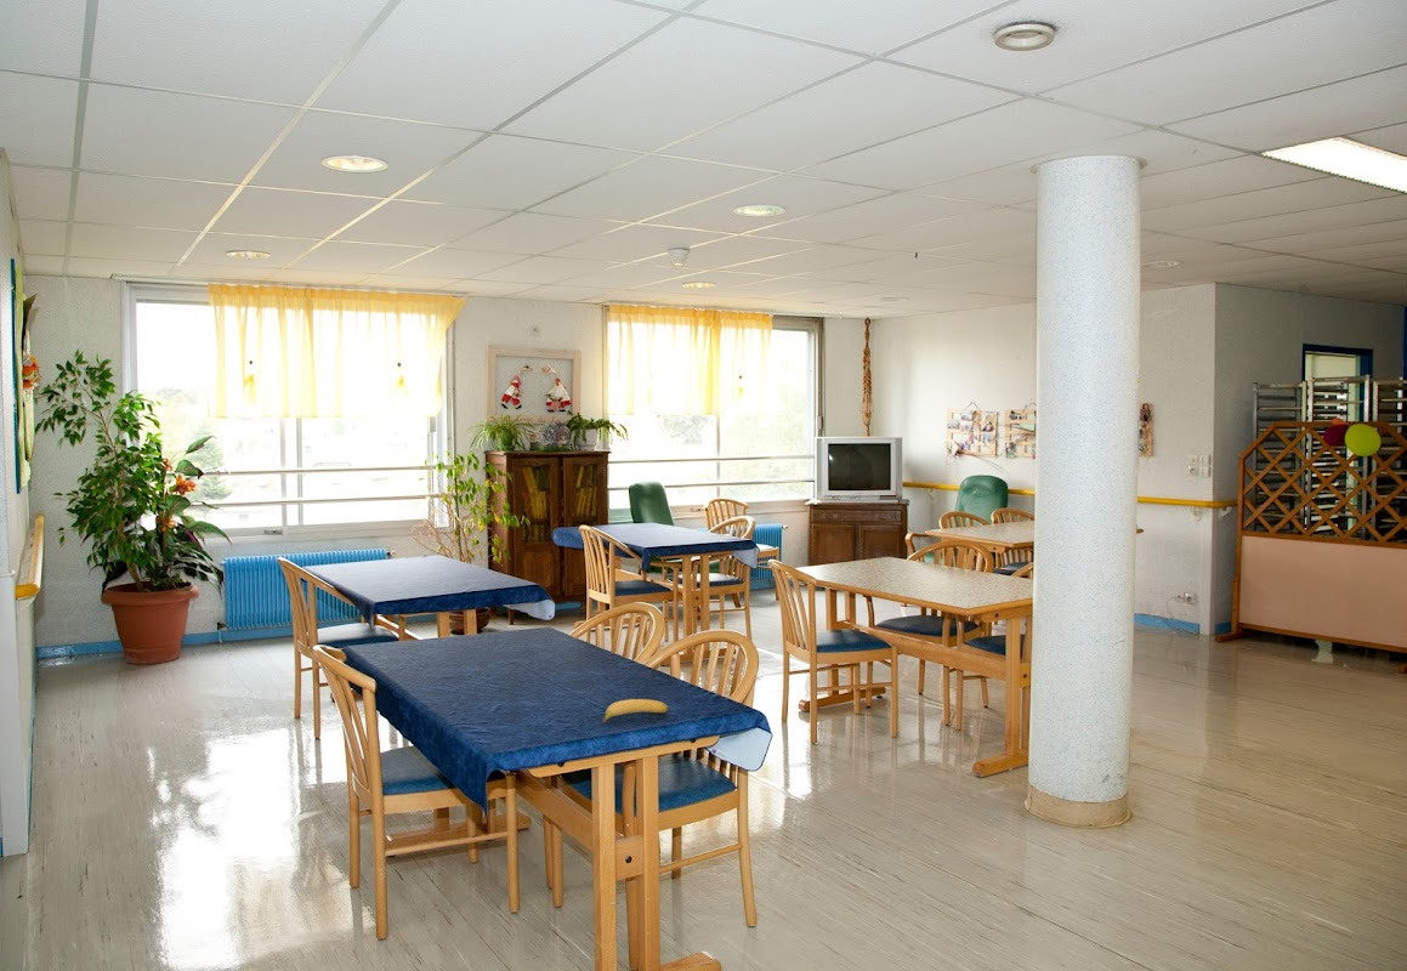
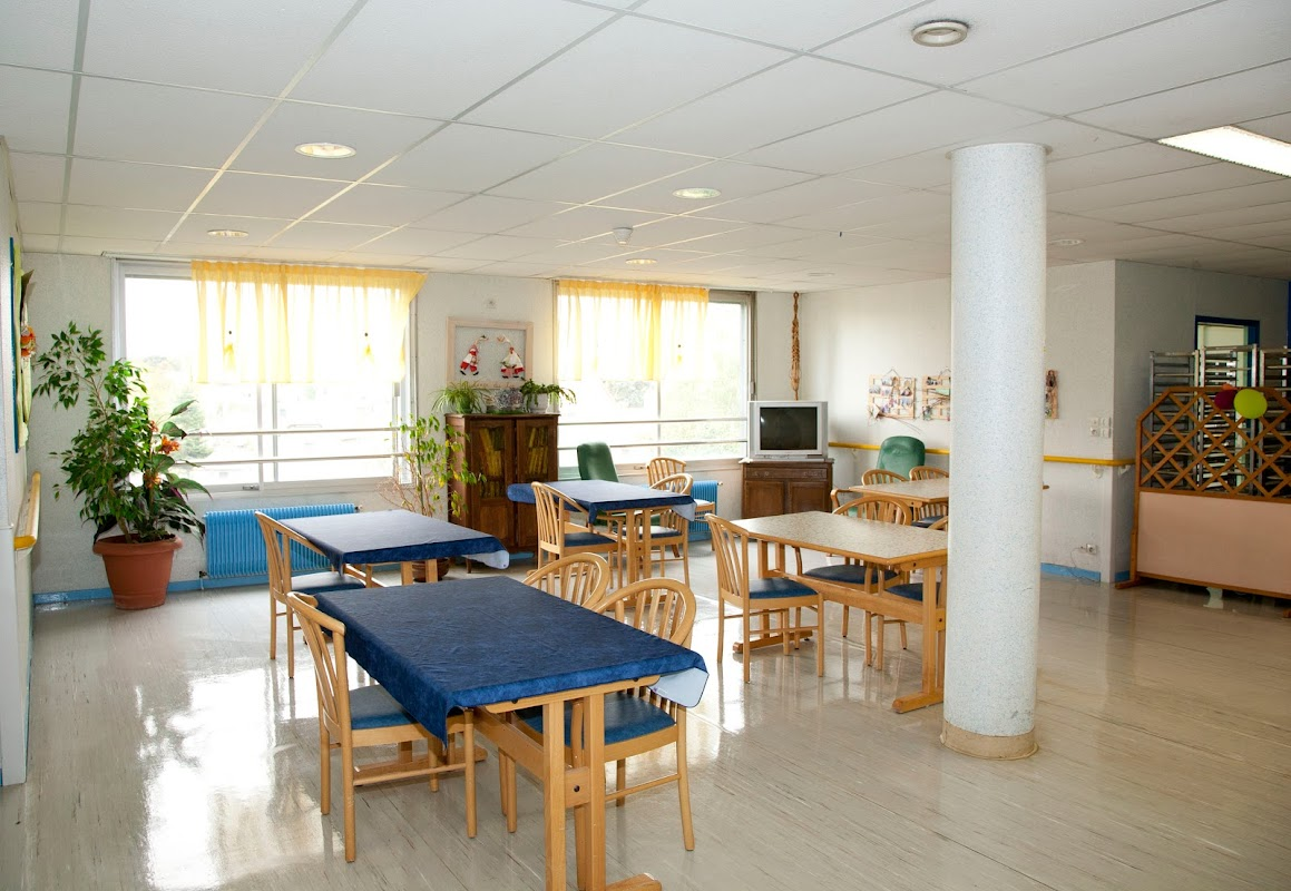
- banana (634, 708)
